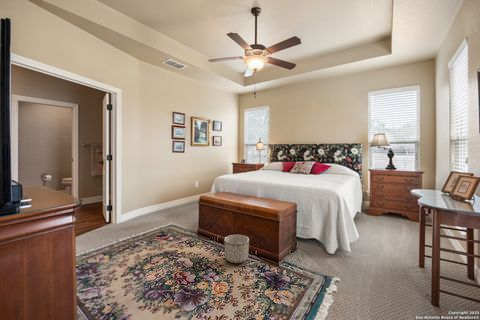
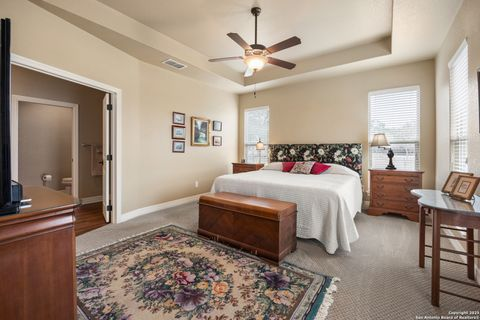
- planter (236, 249)
